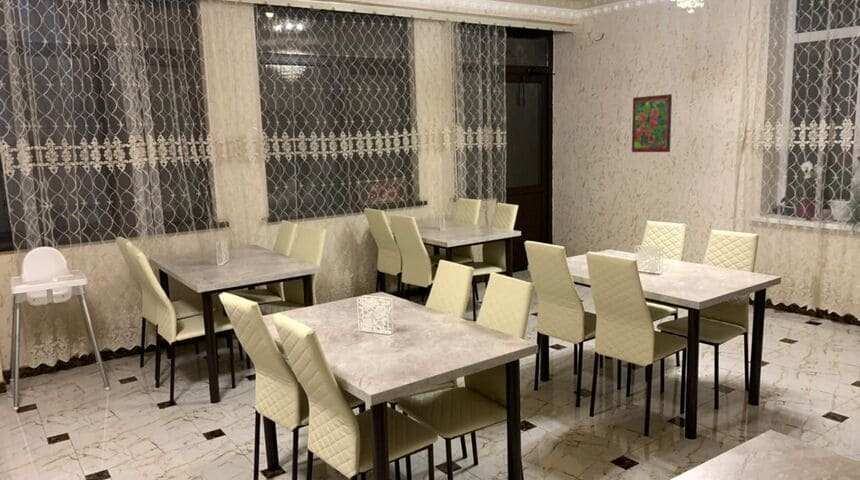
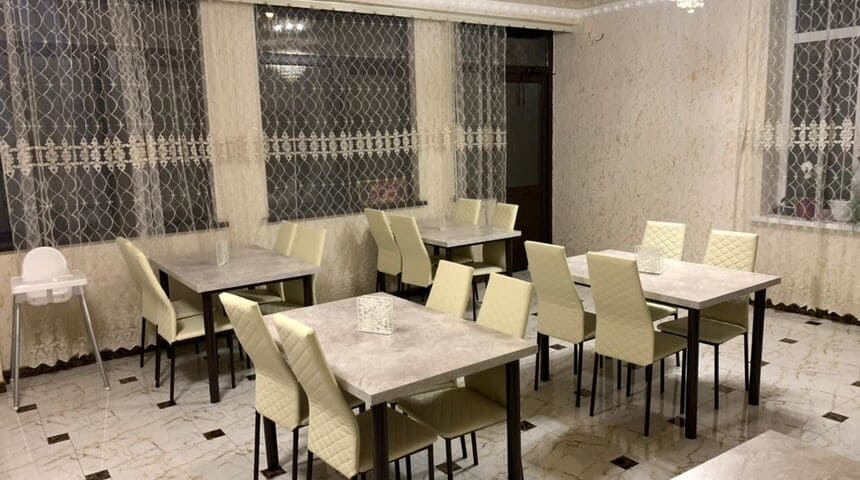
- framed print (651, 124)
